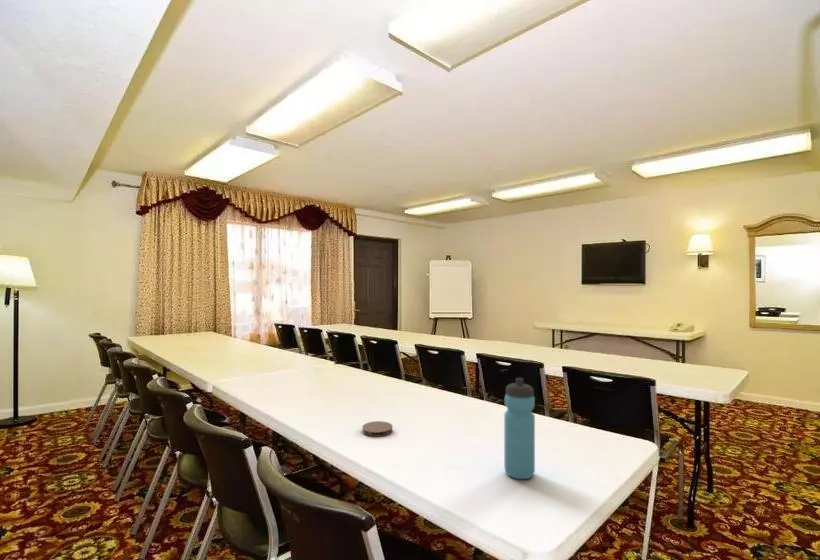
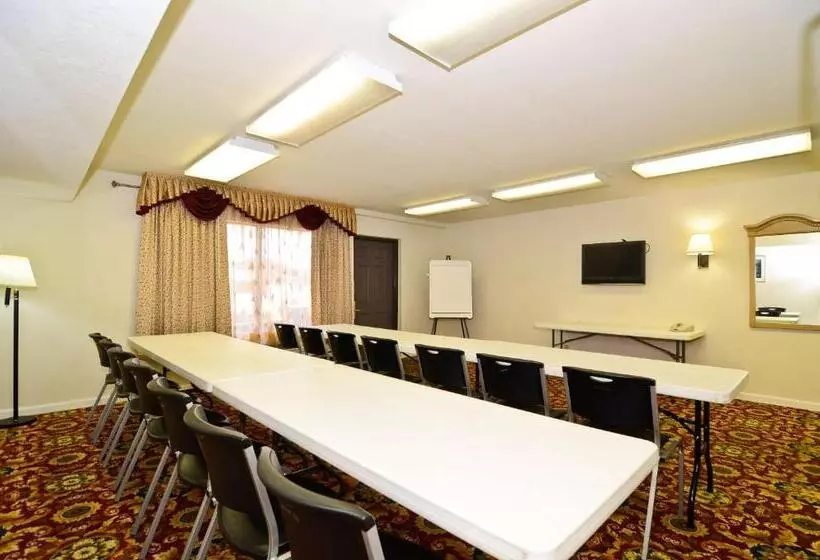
- coaster (377, 428)
- water bottle (519, 425)
